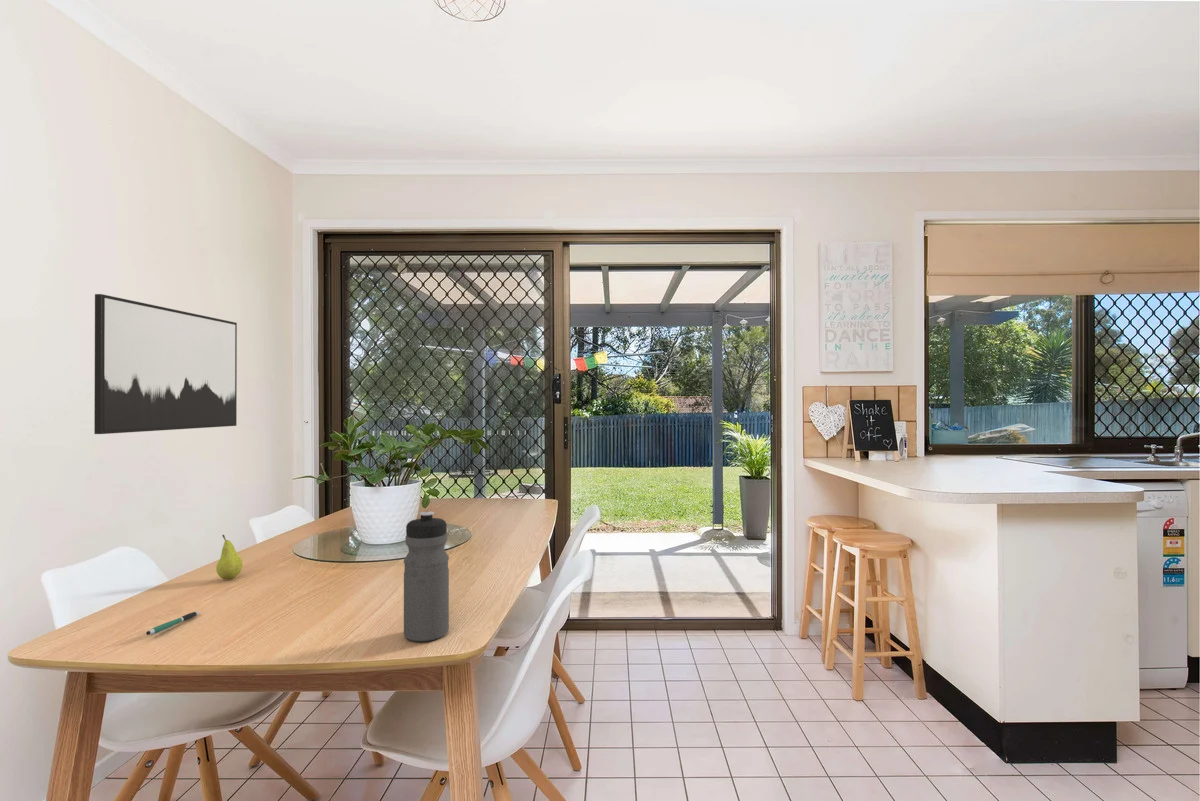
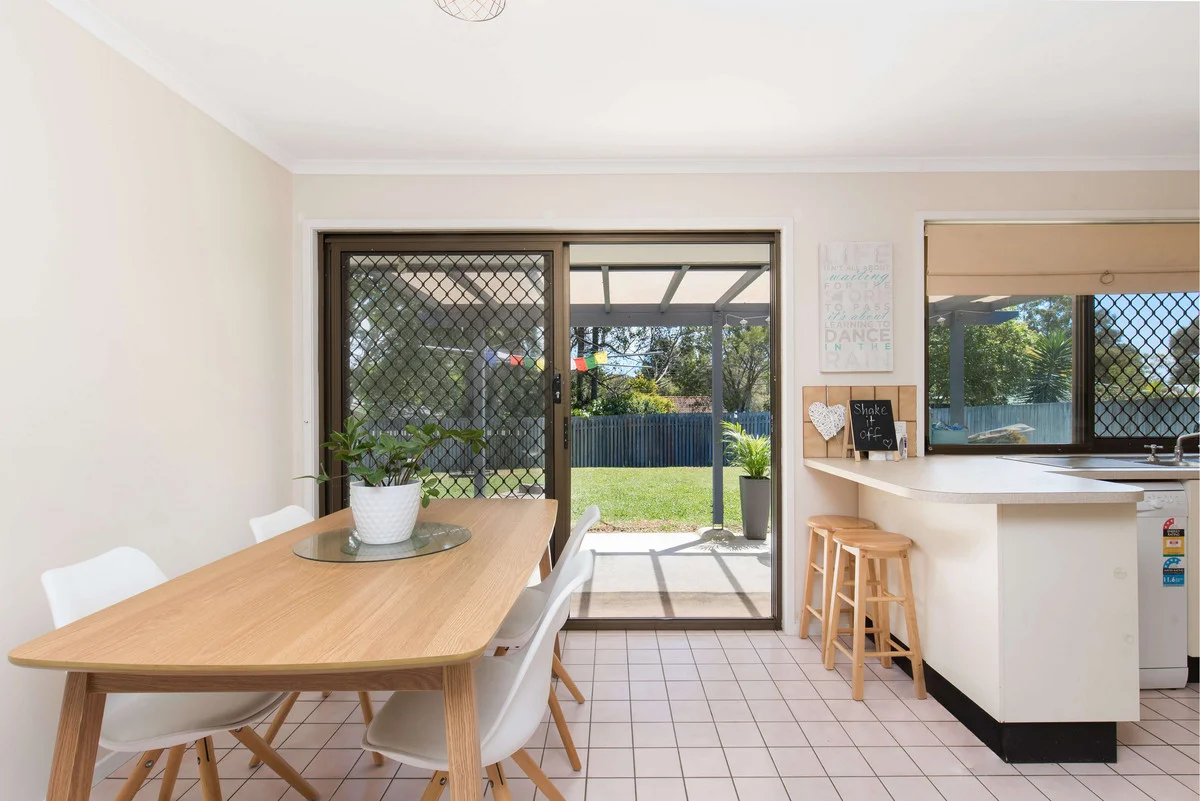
- wall art (176, 369)
- fruit (229, 556)
- pen (174, 621)
- water bottle (426, 572)
